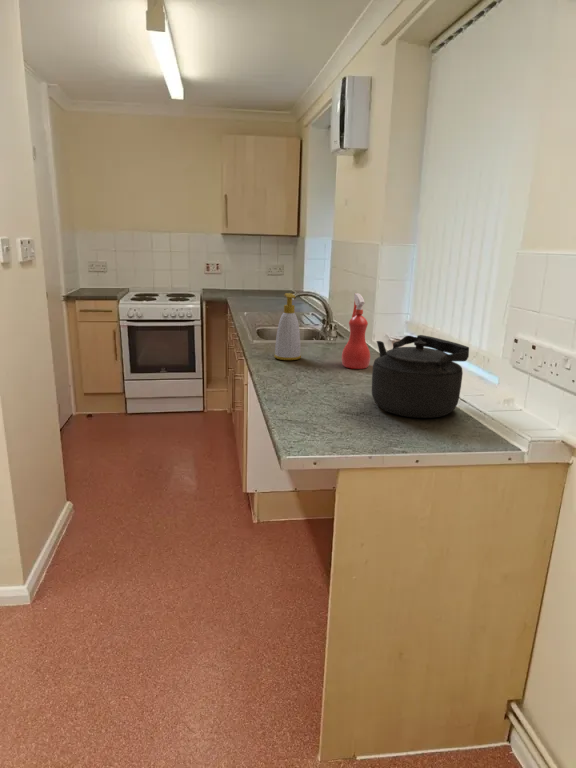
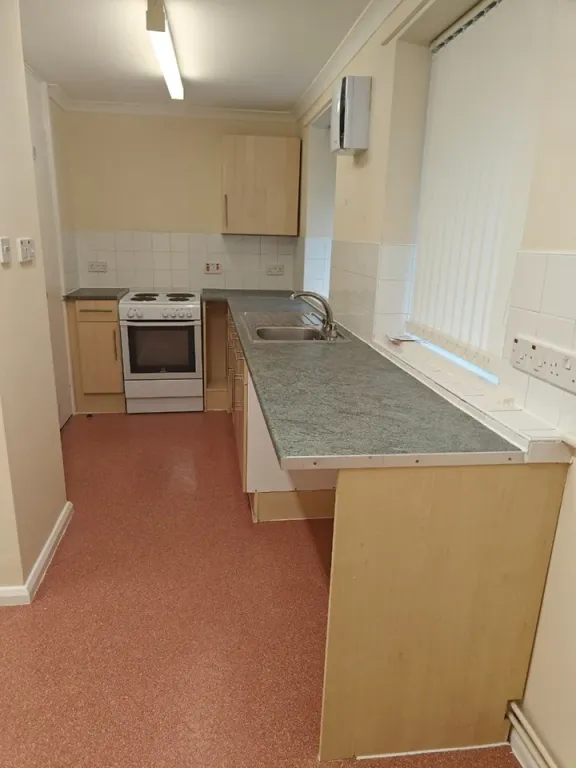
- spray bottle (356, 330)
- kettle (415, 373)
- soap bottle (288, 326)
